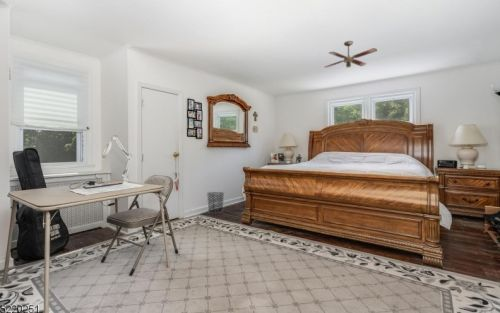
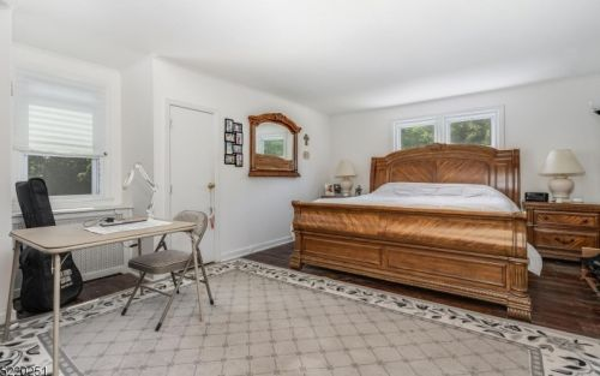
- ceiling fan (348, 55)
- waste bin (215, 202)
